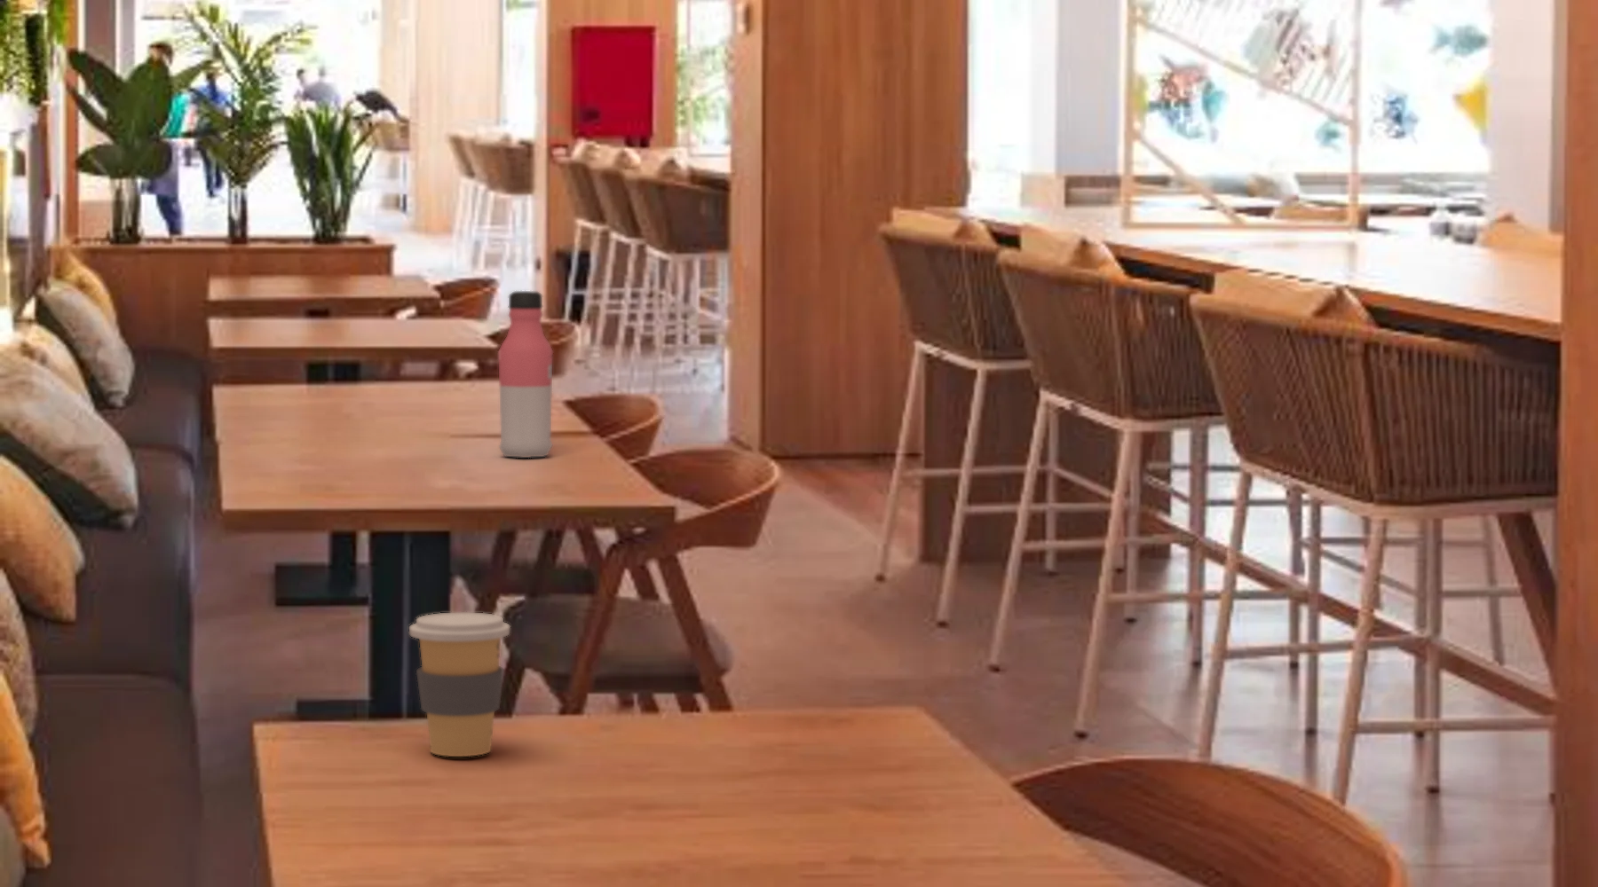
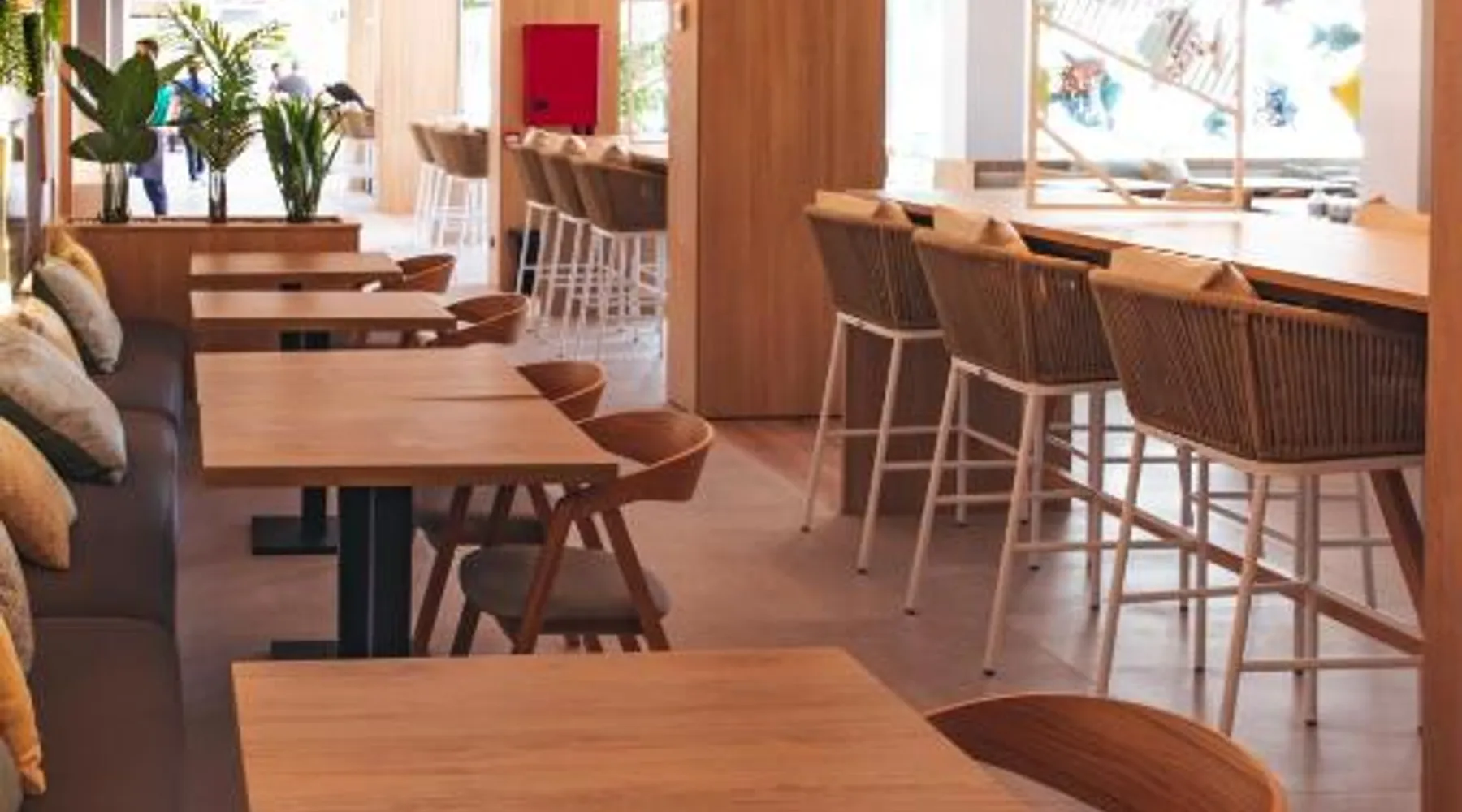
- coffee cup (460, 685)
- water bottle (526, 374)
